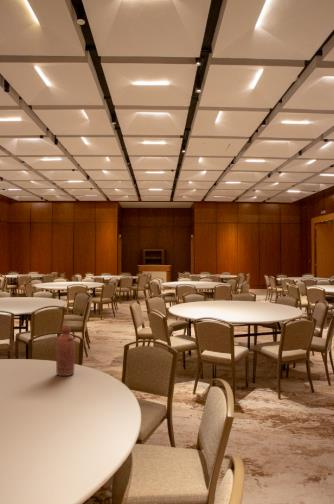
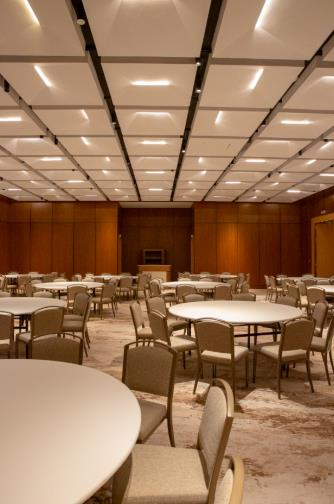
- bottle (65, 349)
